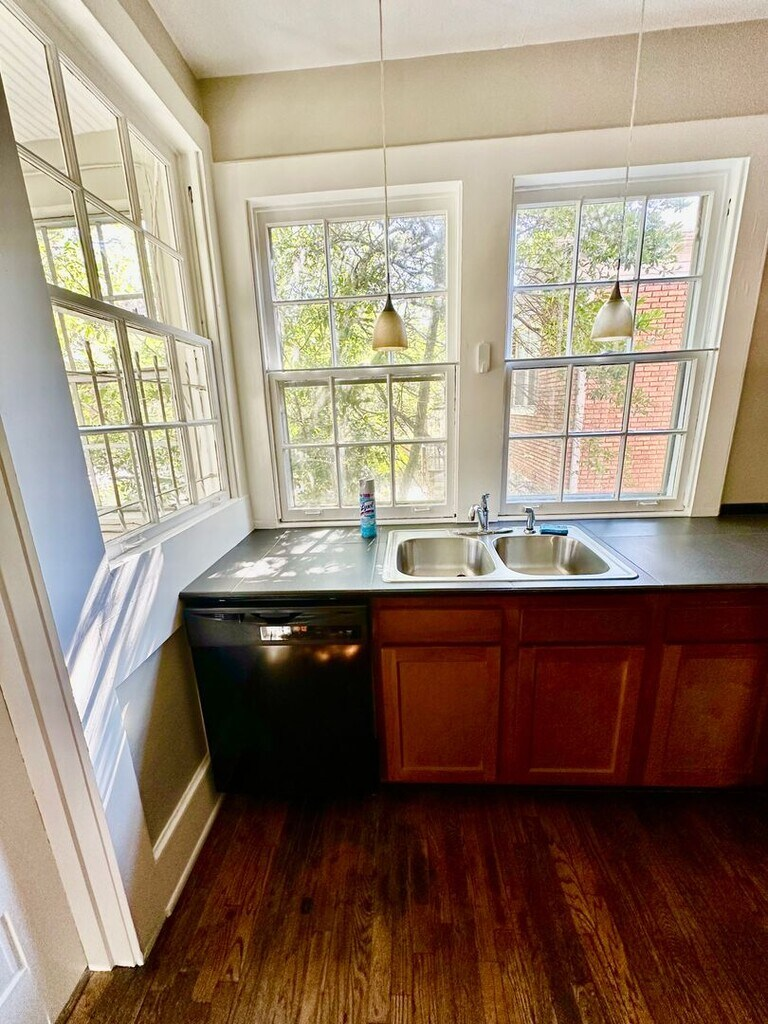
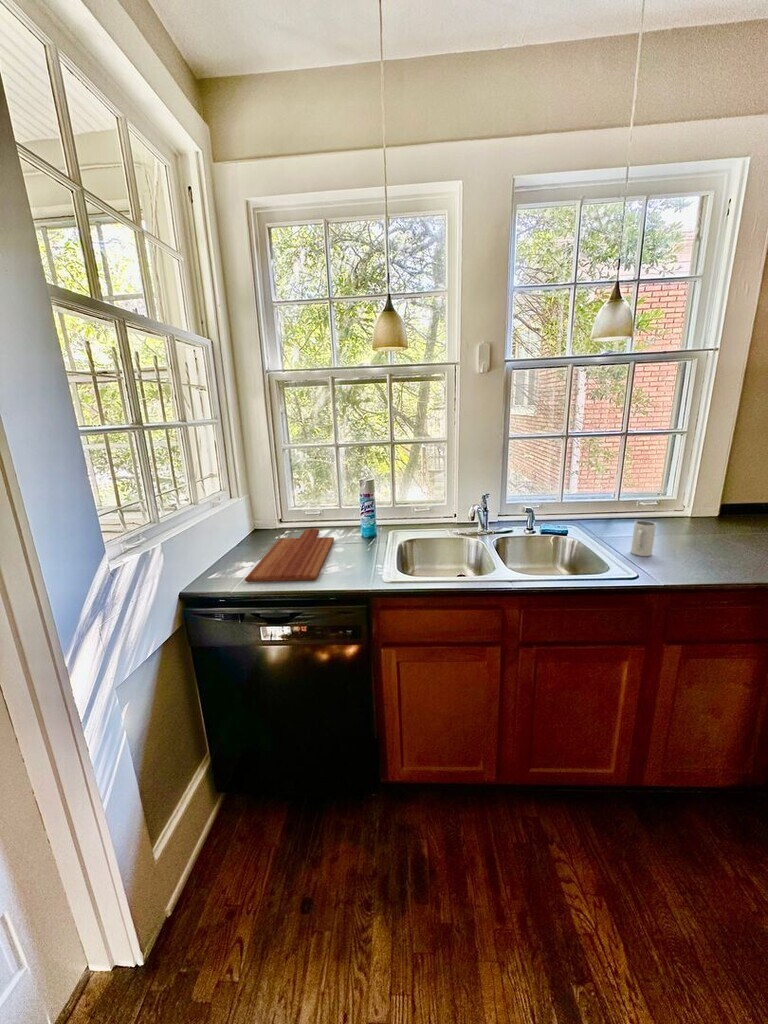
+ cutting board (296, 555)
+ mug (641, 539)
